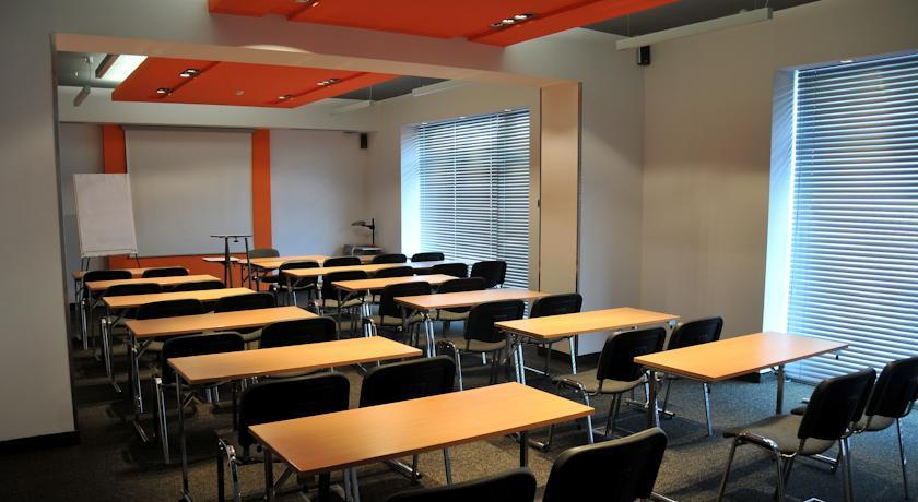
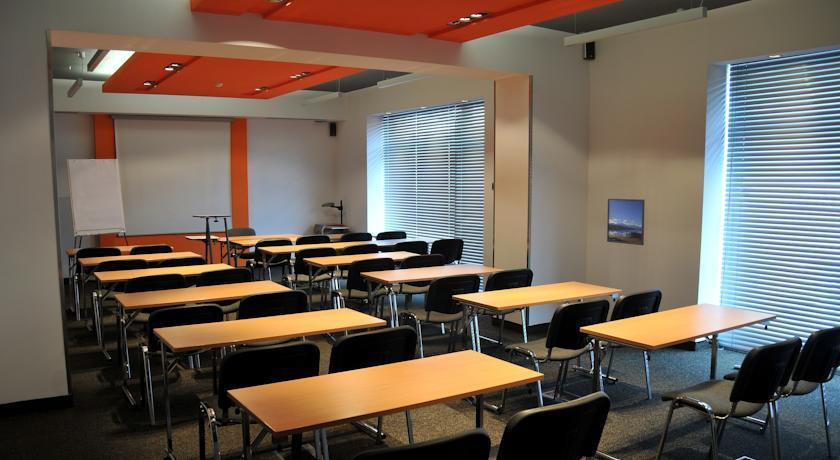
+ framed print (625, 221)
